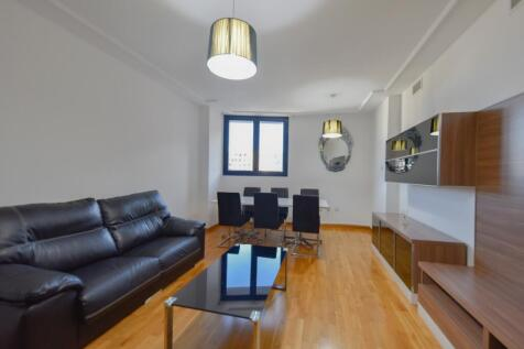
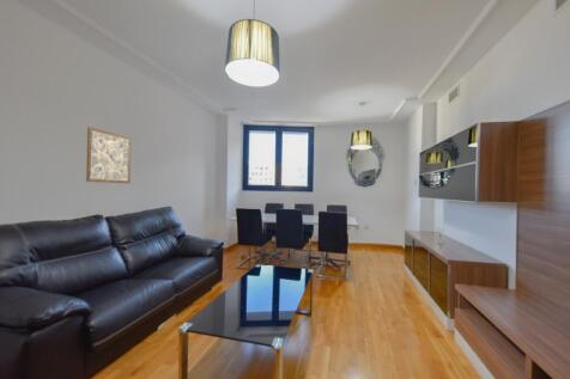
+ wall art (109, 158)
